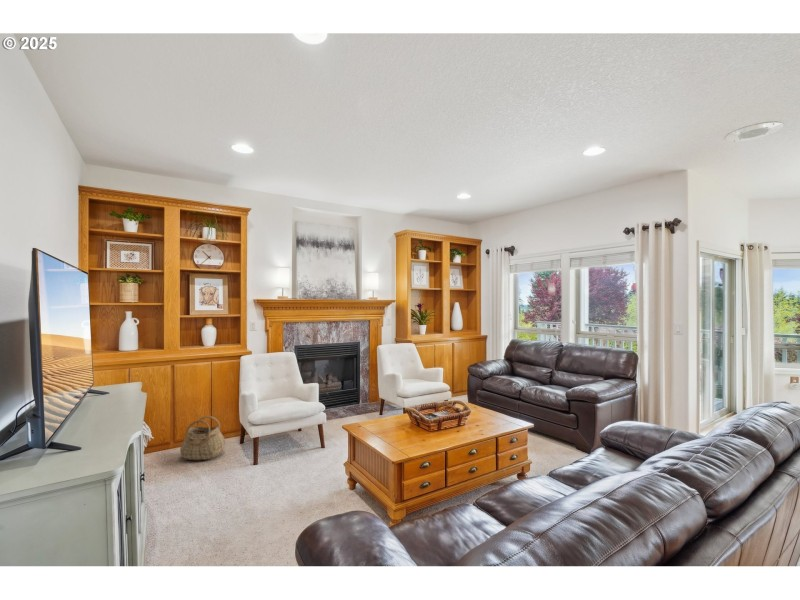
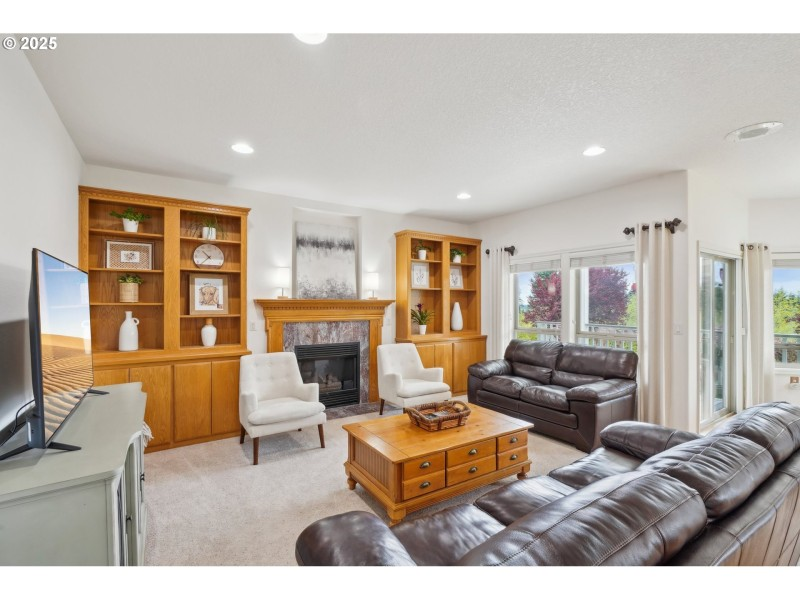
- basket (203, 436)
